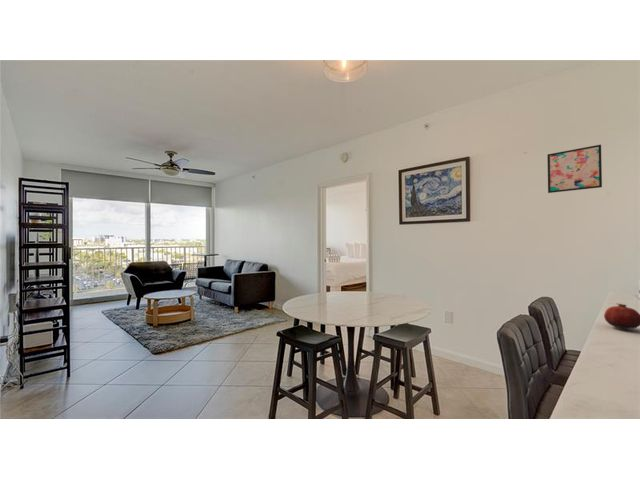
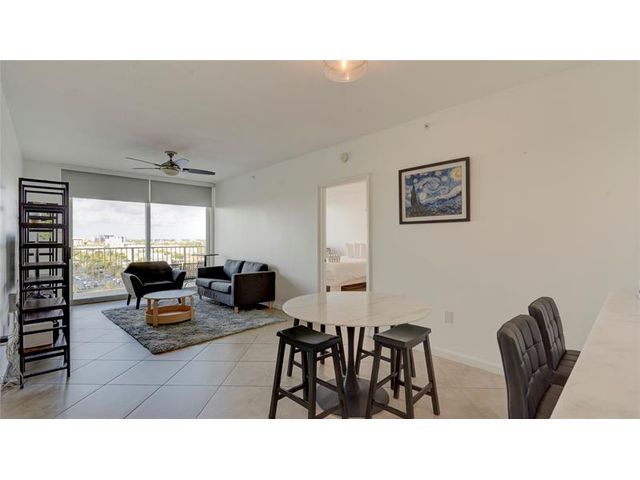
- fruit (622, 316)
- wall art (573, 170)
